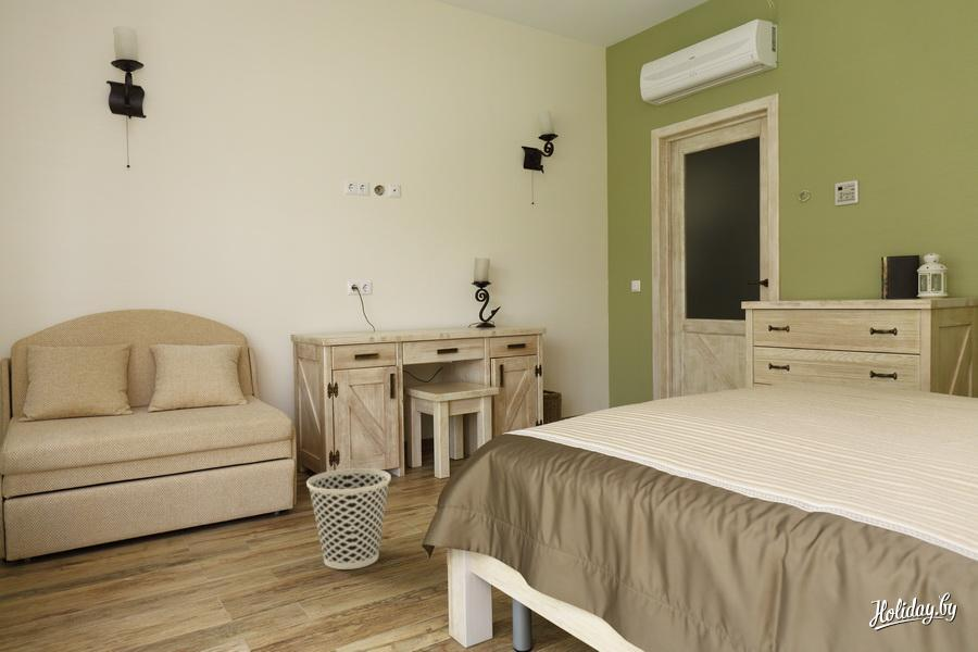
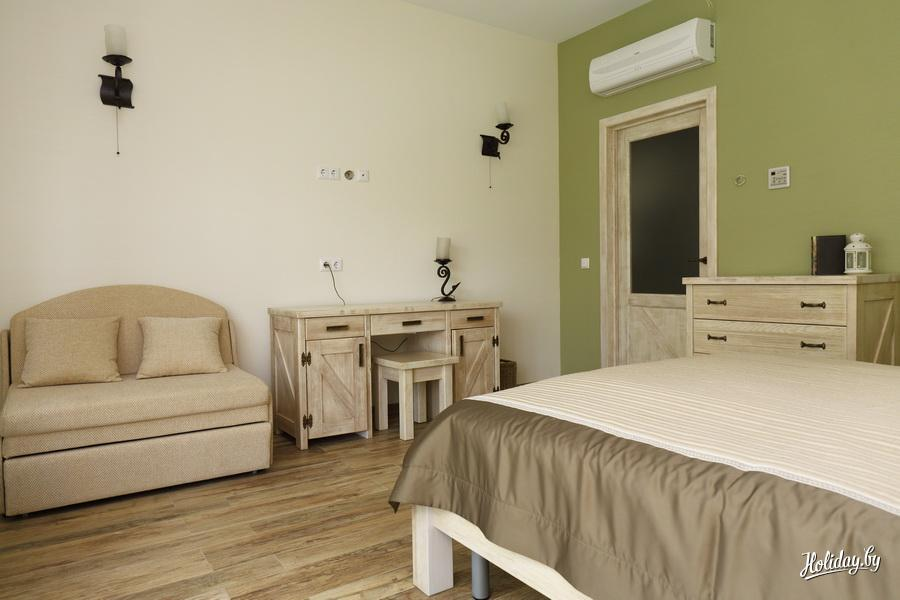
- wastebasket (350, 518)
